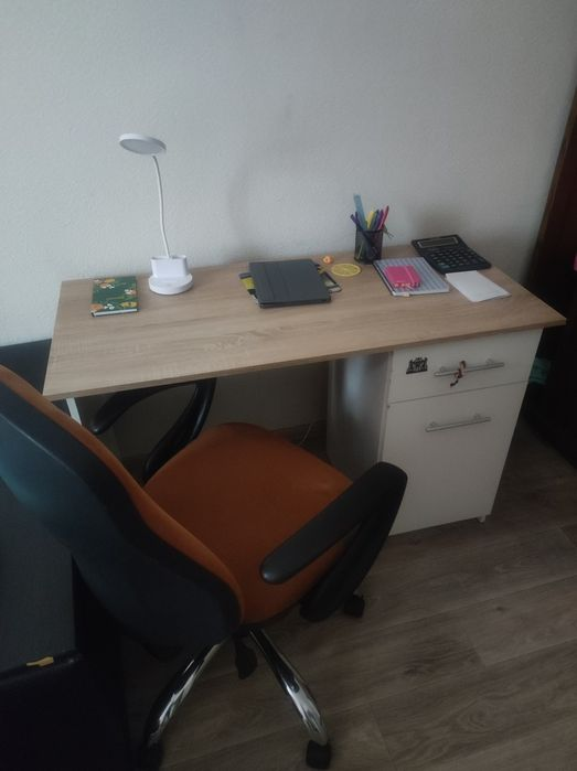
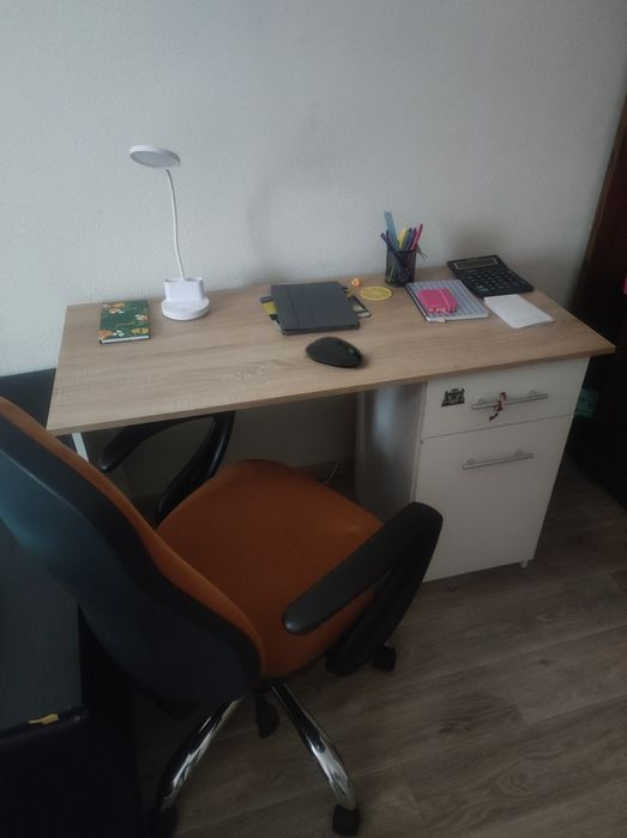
+ computer mouse (333, 348)
